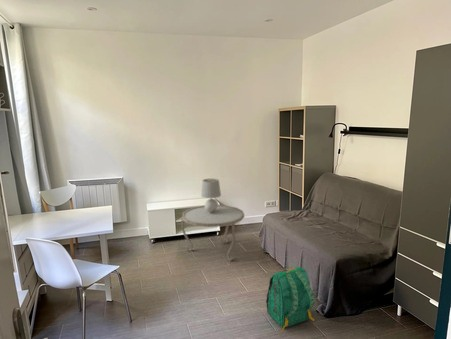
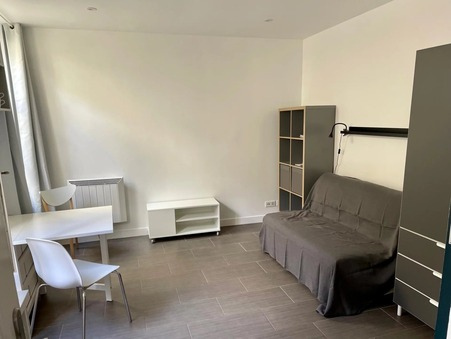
- table lamp (210, 195)
- backpack (289, 293)
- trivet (213, 226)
